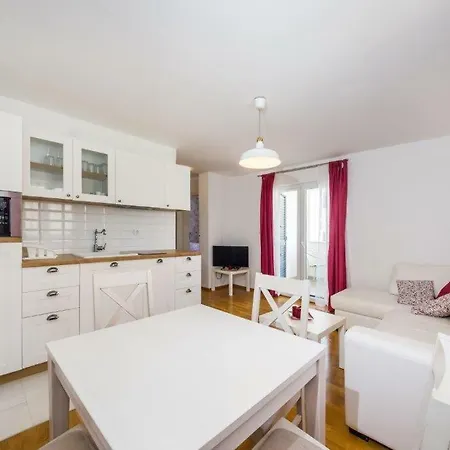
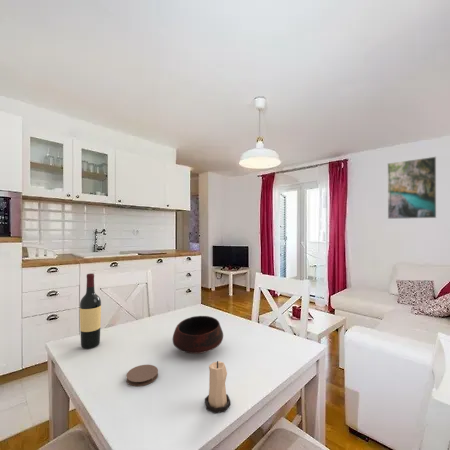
+ coaster (142, 374)
+ bowl (198, 335)
+ wine bottle (90, 309)
+ candle (217, 382)
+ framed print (410, 189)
